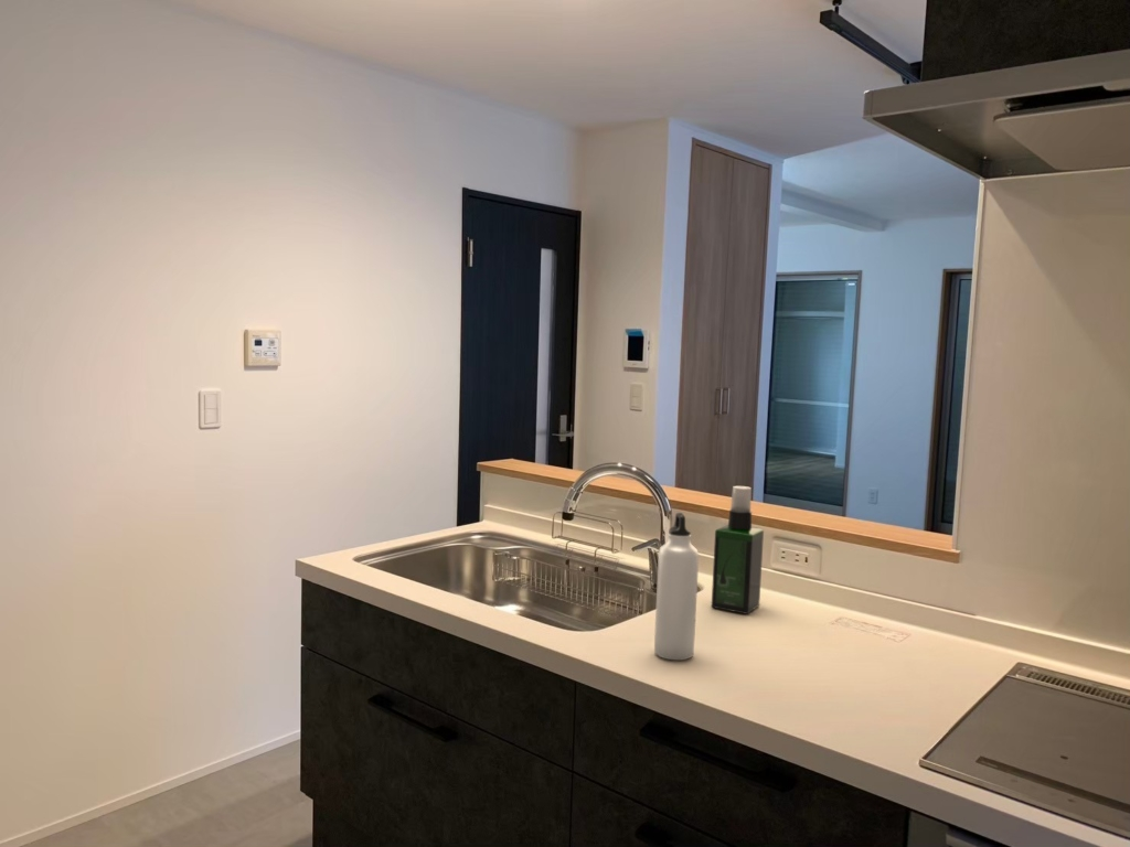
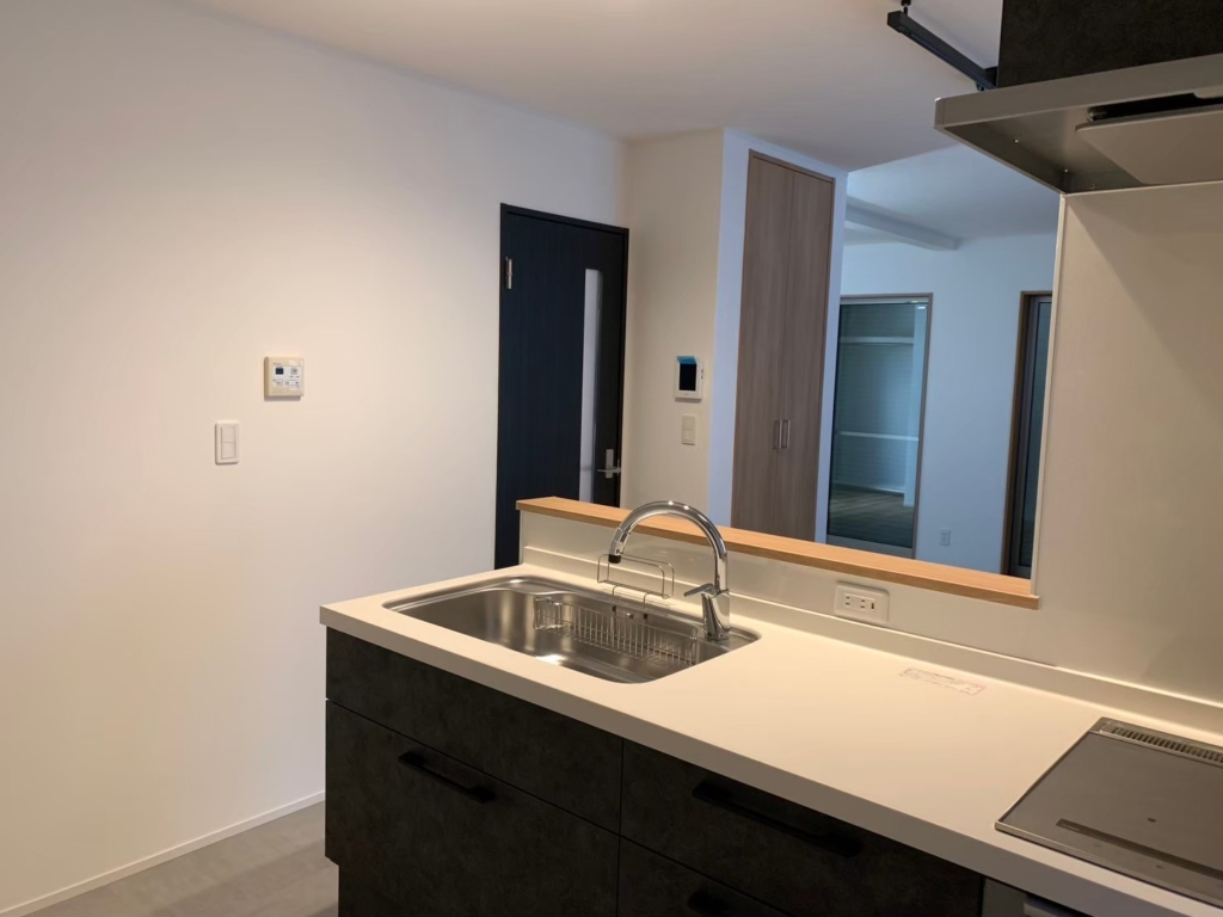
- spray bottle (738, 547)
- water bottle (676, 583)
